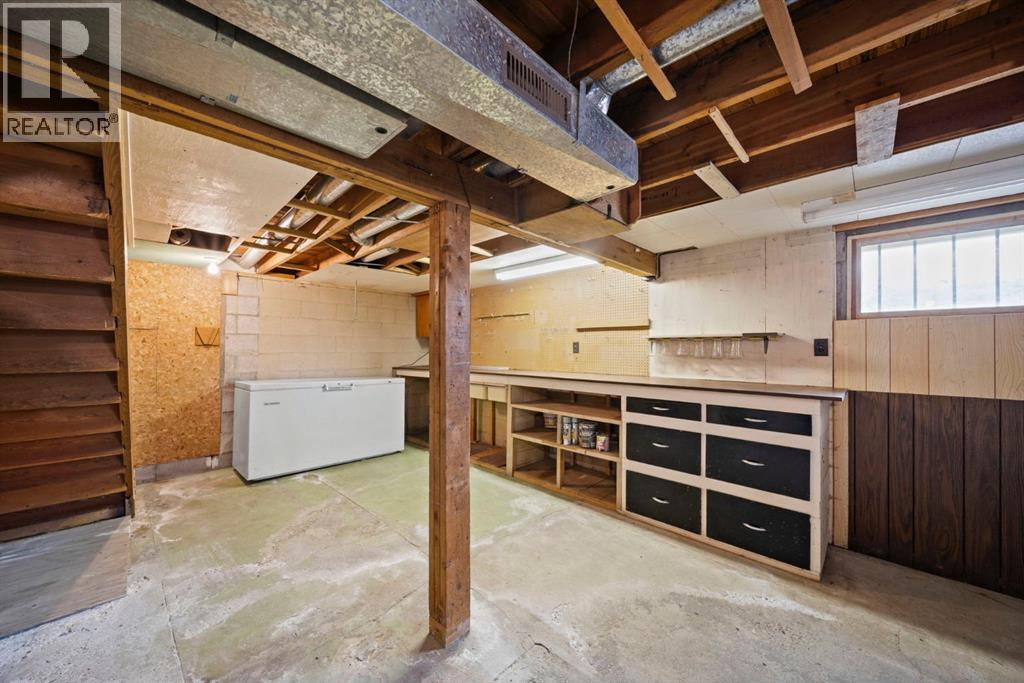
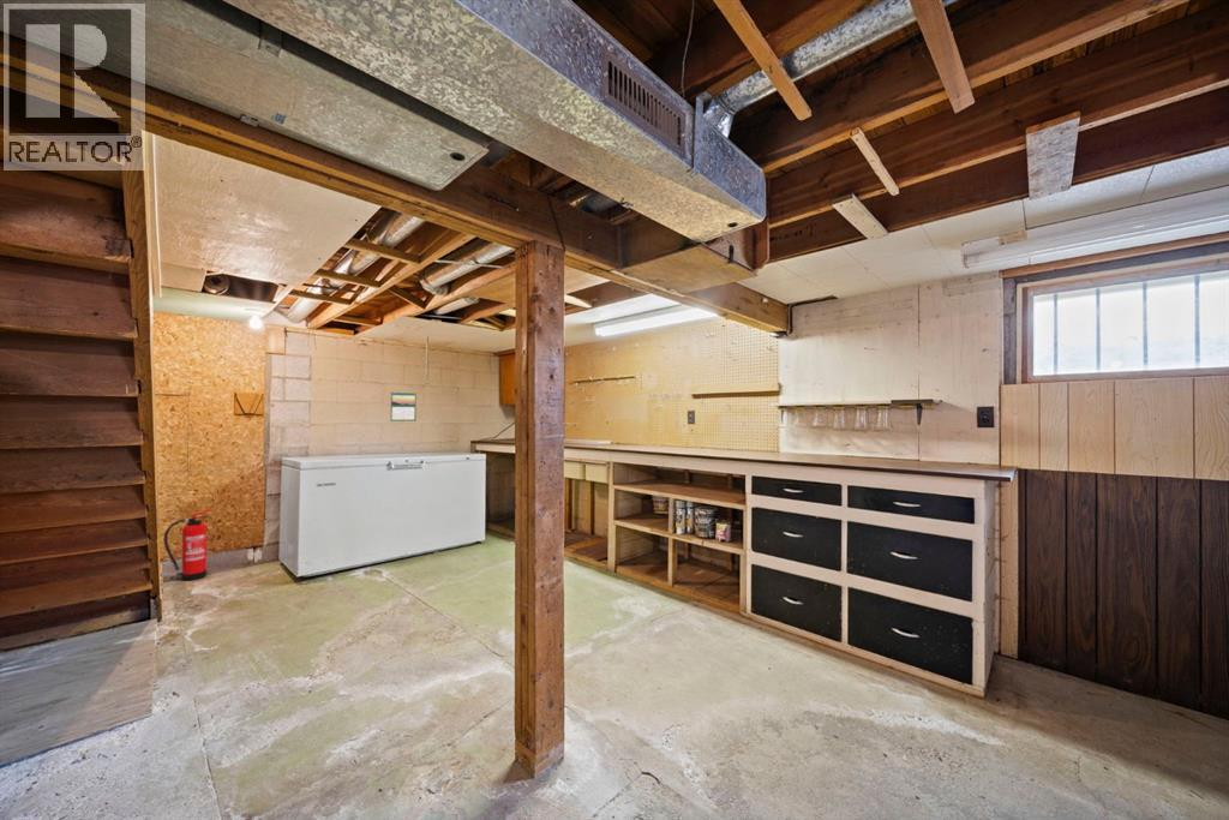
+ fire extinguisher (187, 545)
+ calendar (403, 406)
